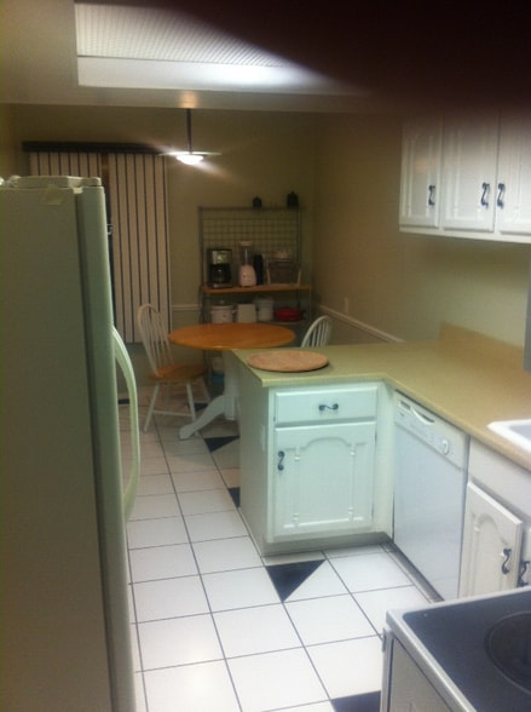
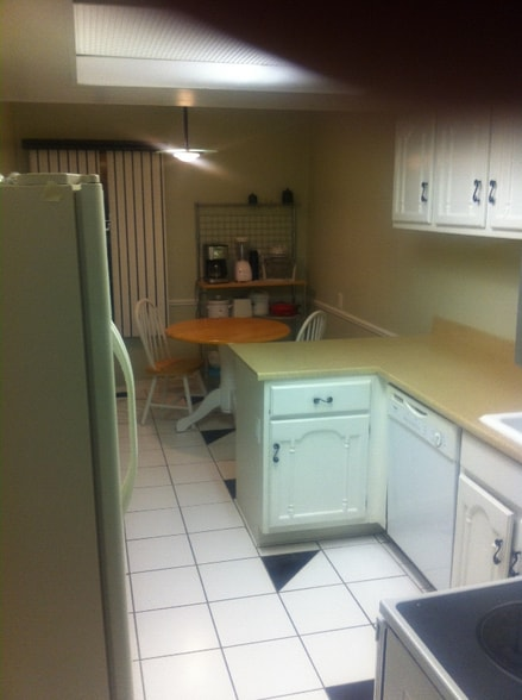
- cutting board (287, 360)
